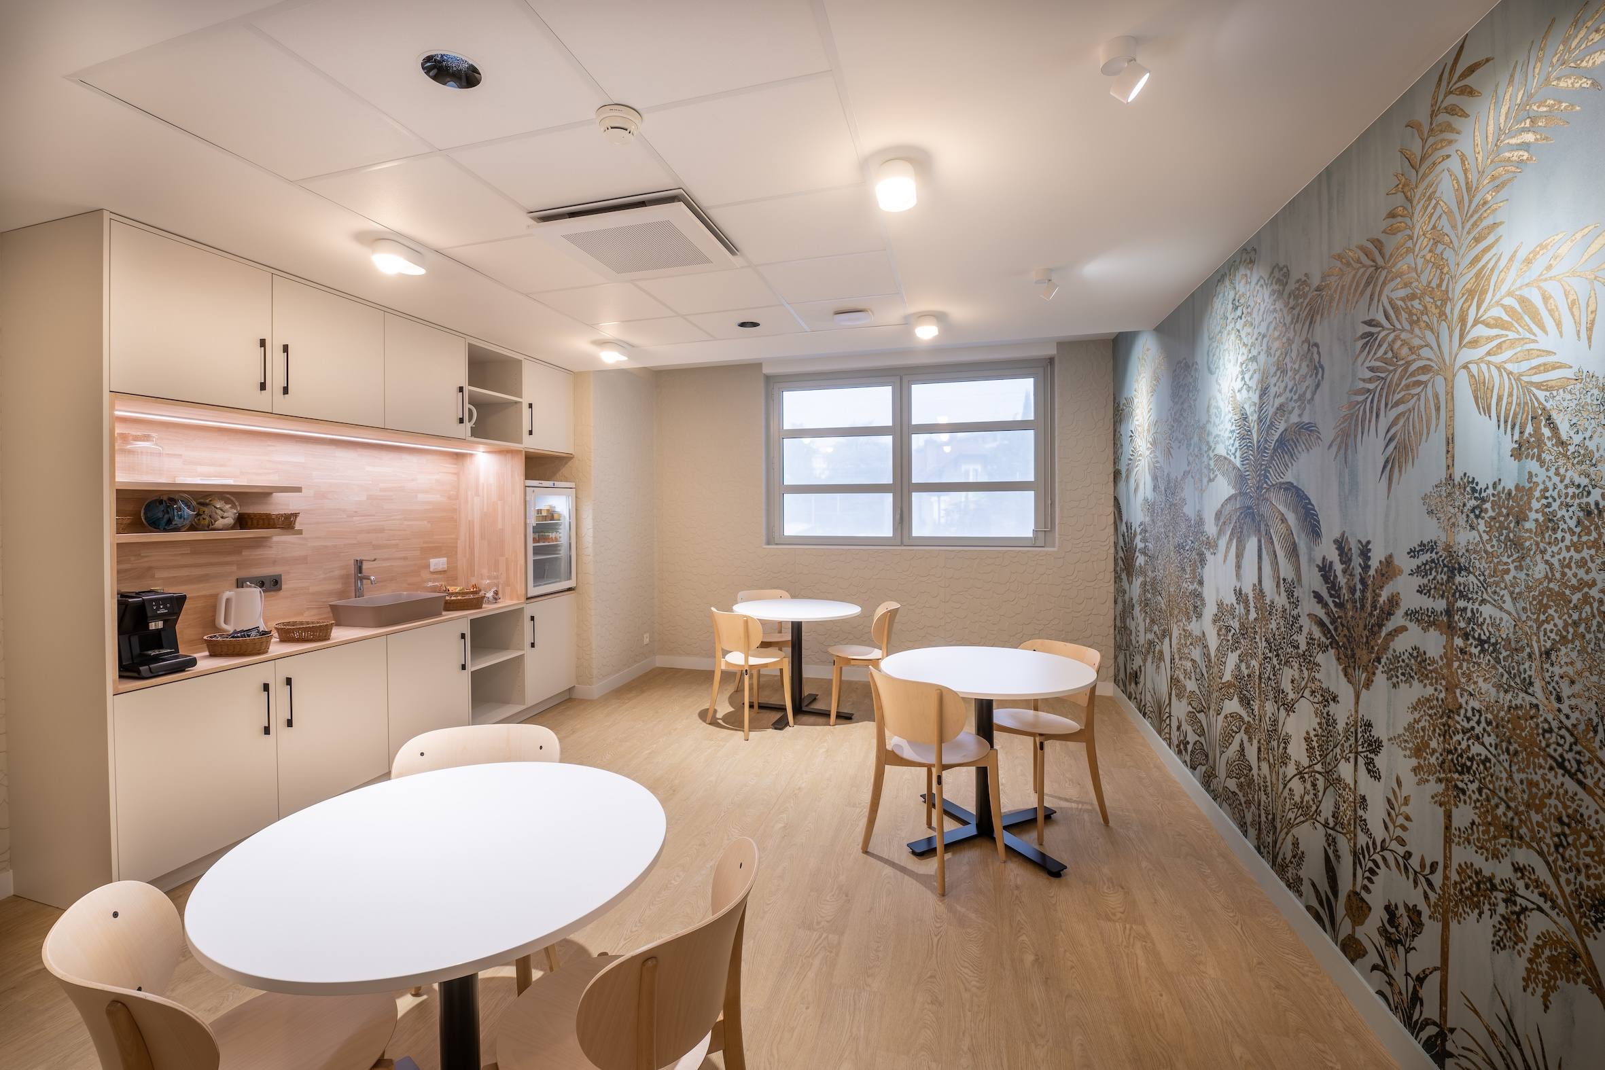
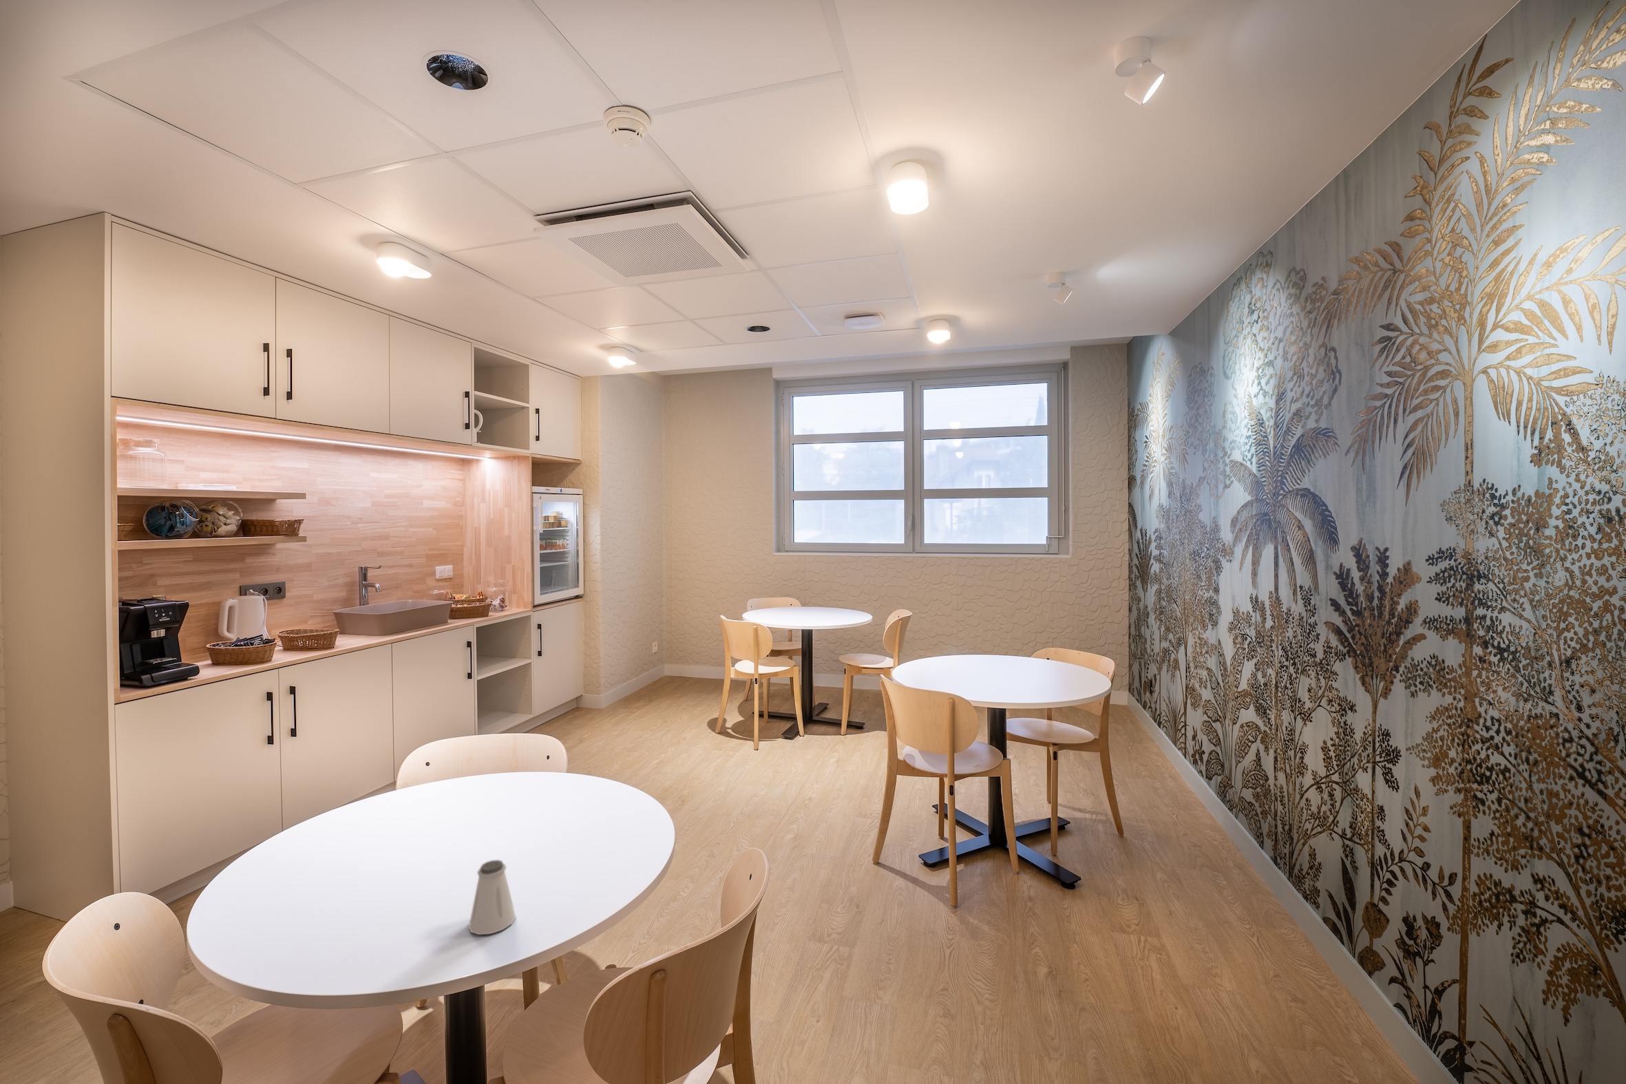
+ saltshaker (491, 893)
